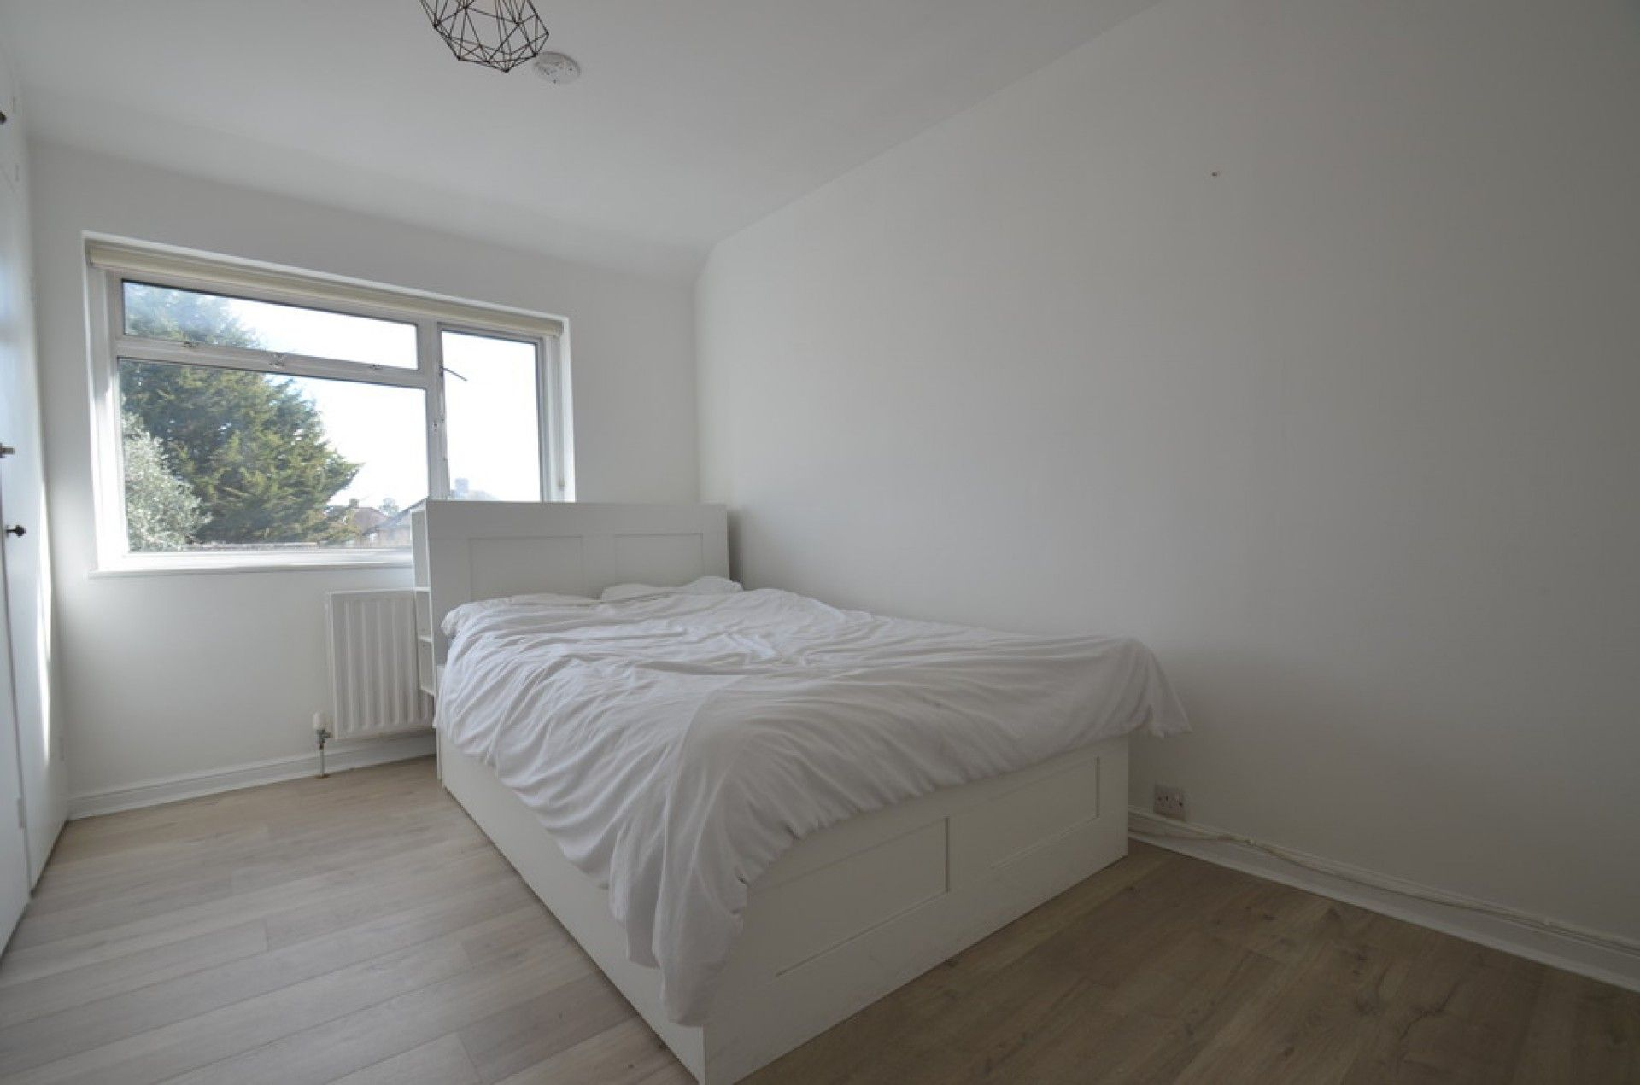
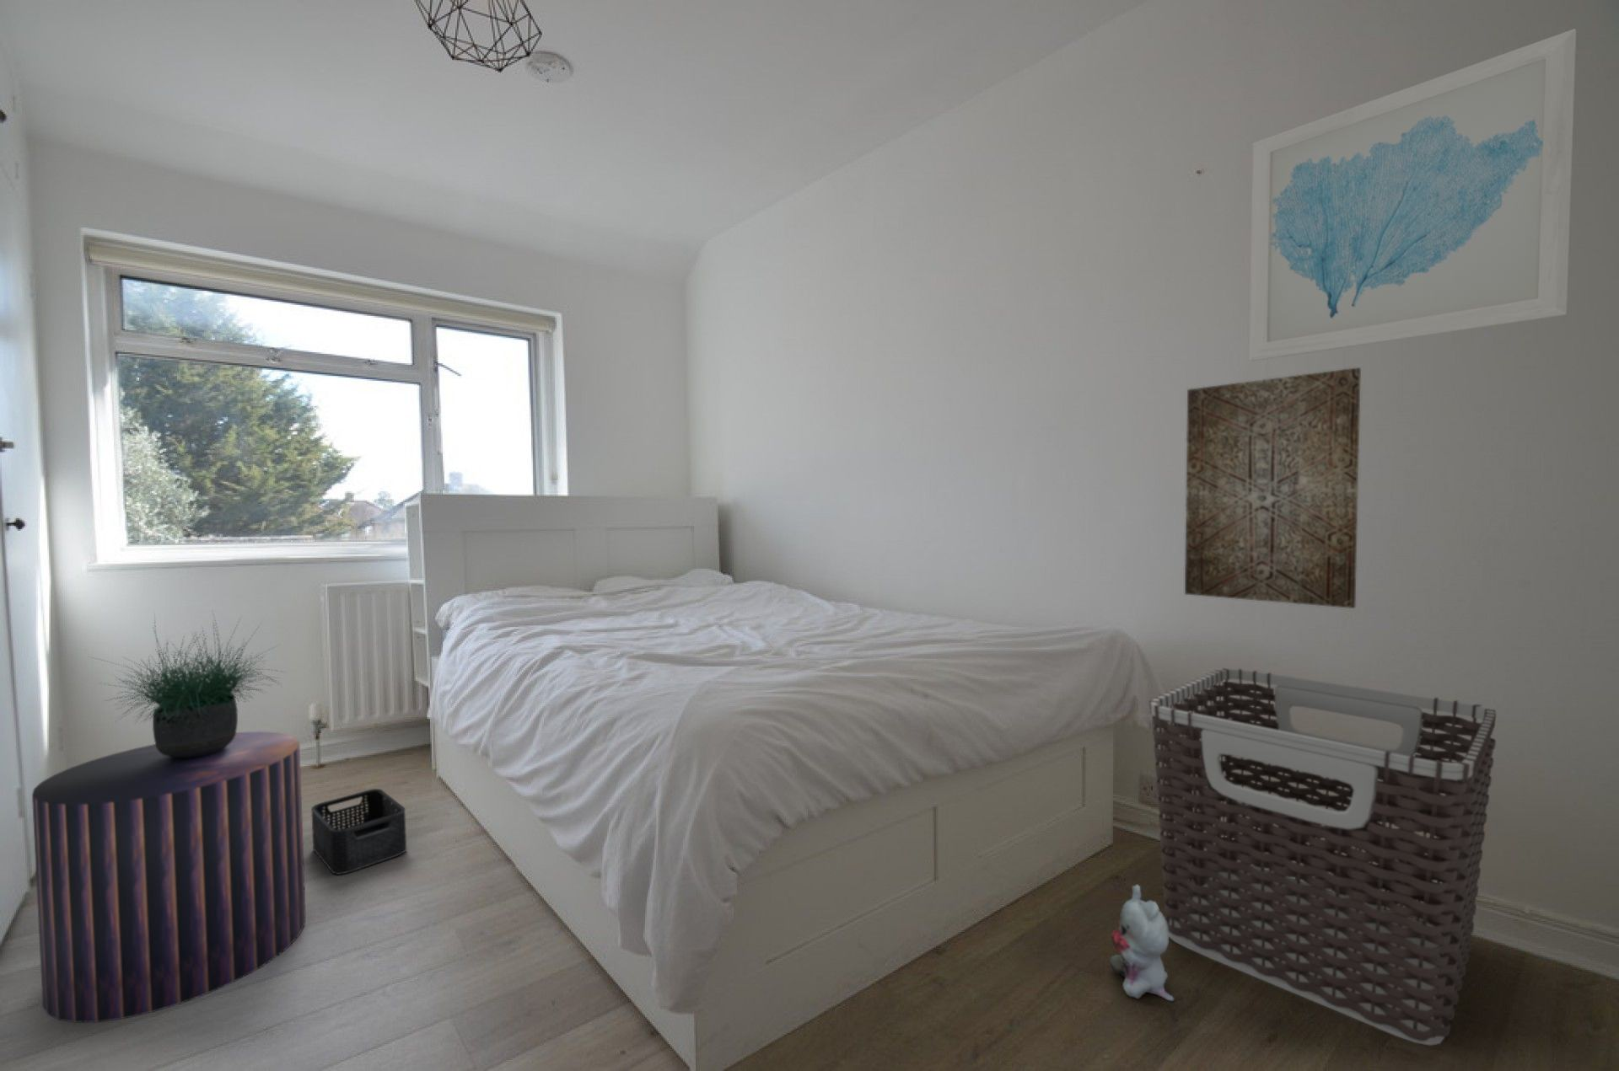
+ stool (182, 858)
+ clothes hamper (1314, 824)
+ wall art (1389, 219)
+ wall art (1265, 490)
+ storage bin (359, 828)
+ plush toy (1141, 937)
+ potted plant (196, 679)
